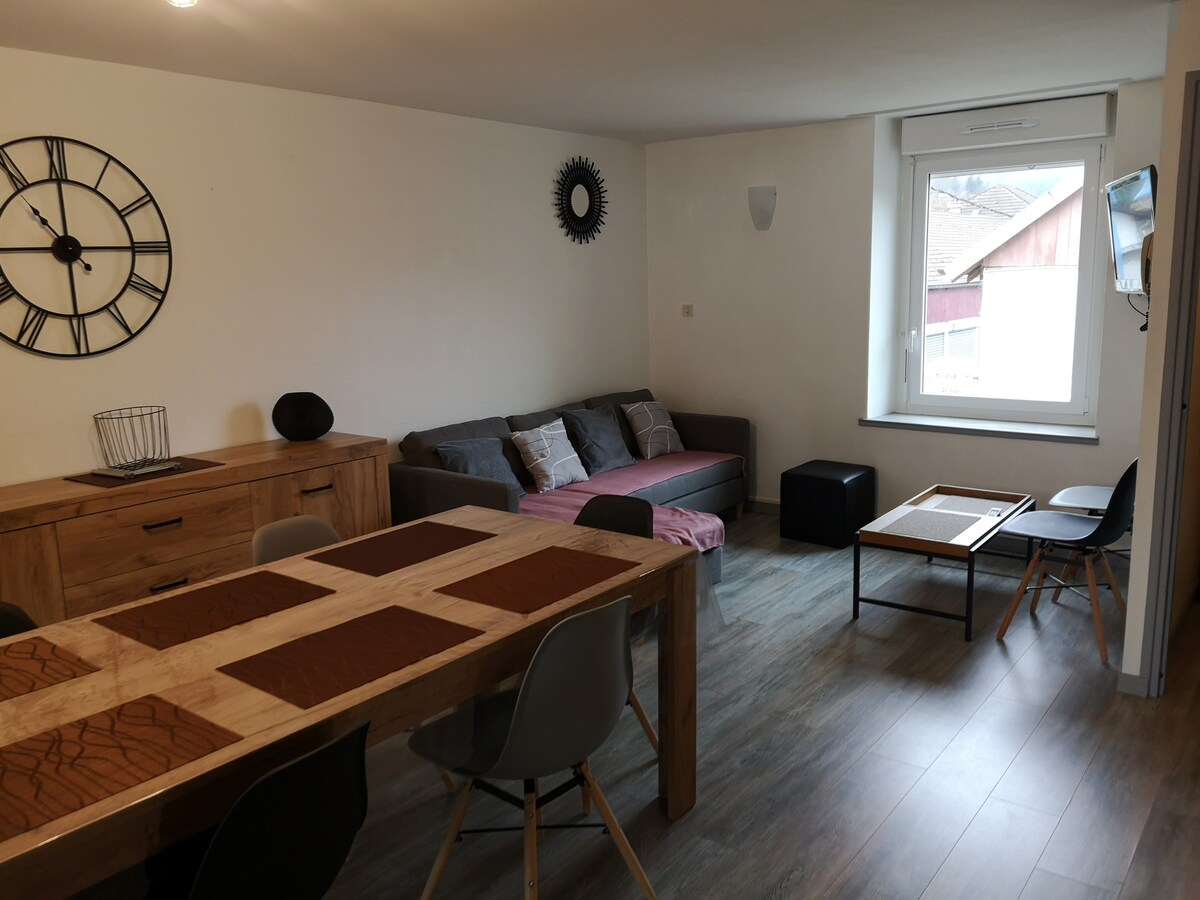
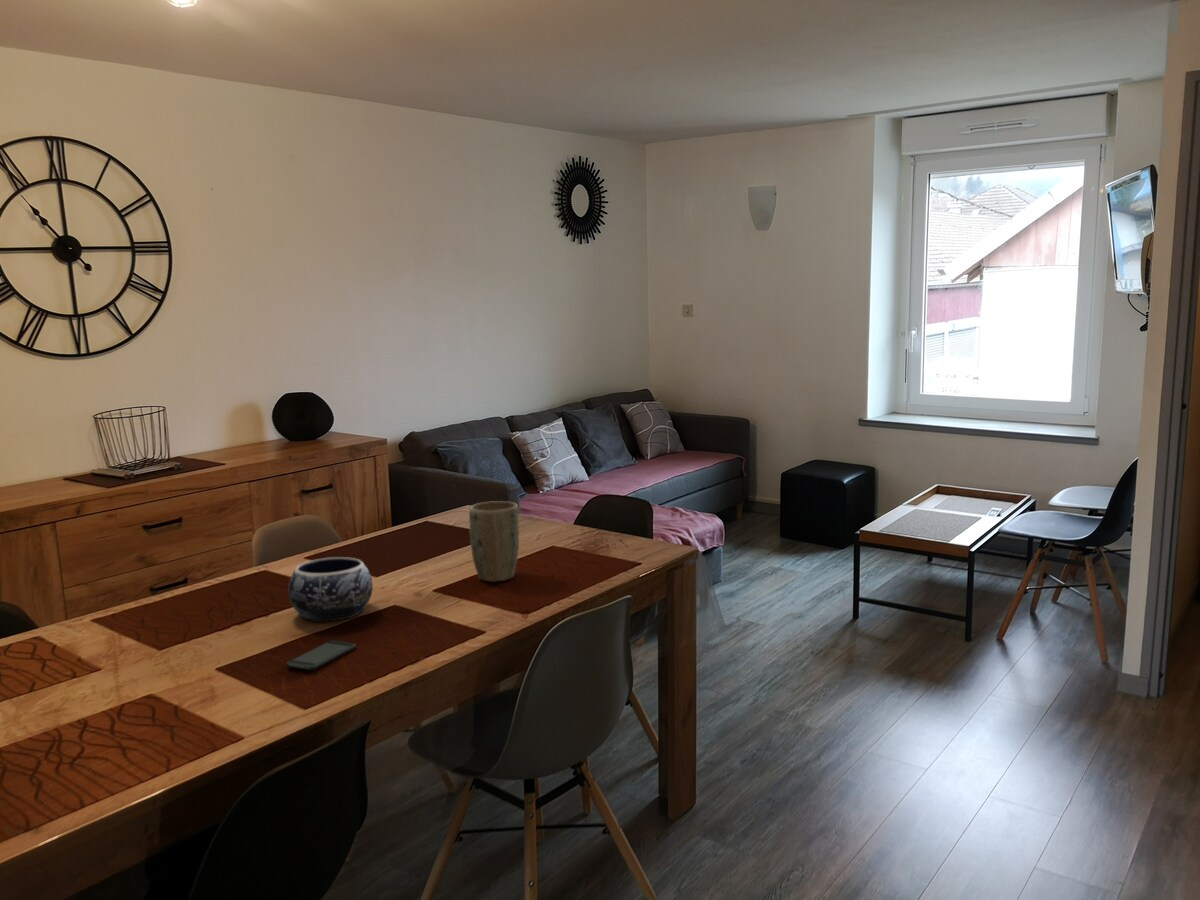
+ smartphone (322, 655)
+ decorative bowl (330, 588)
+ plant pot (495, 541)
